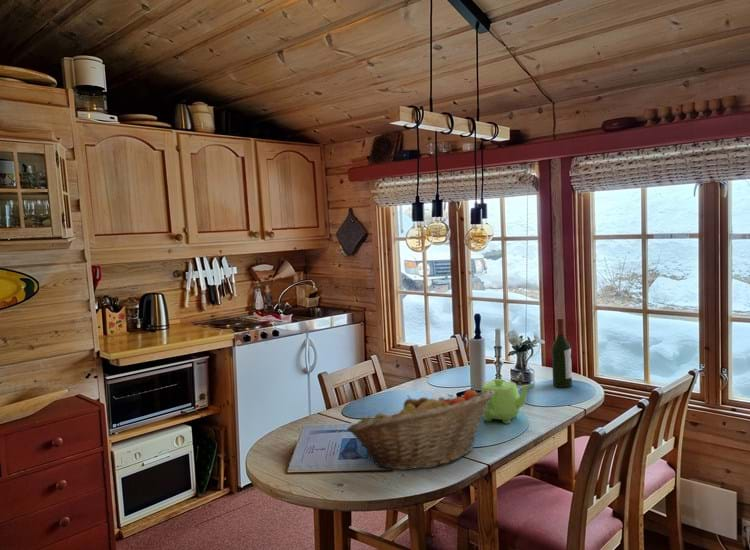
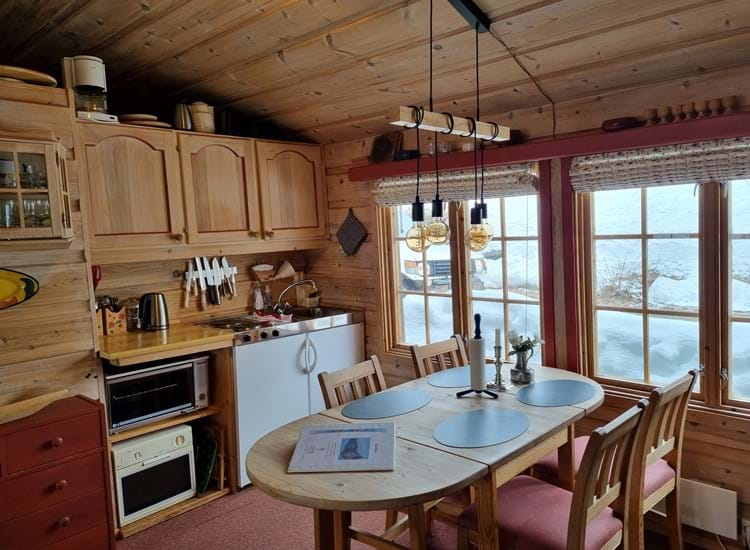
- fruit basket (422, 422)
- wine bottle (561, 352)
- teapot (506, 399)
